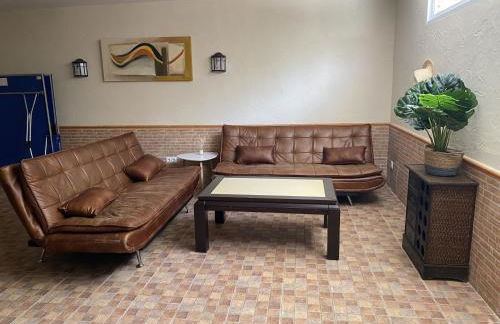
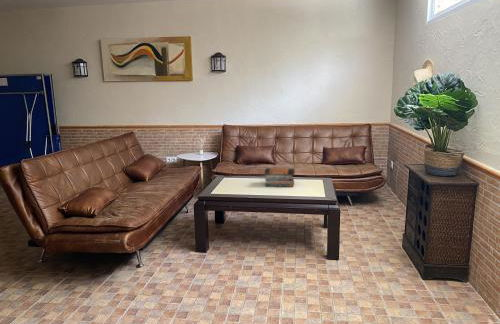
+ book stack (279, 177)
